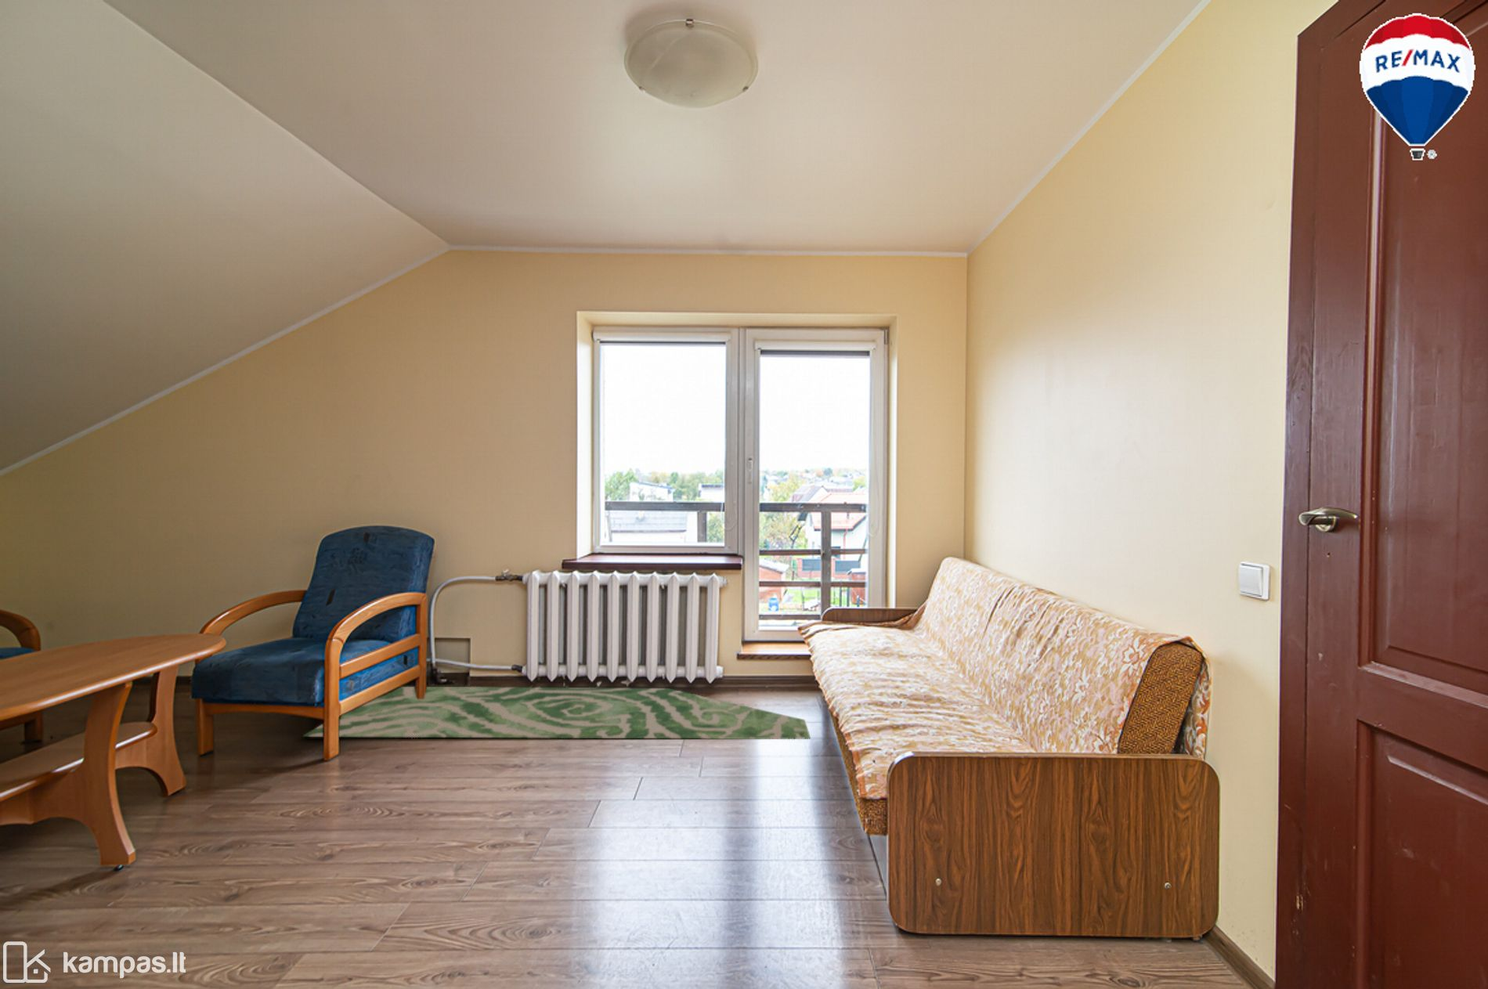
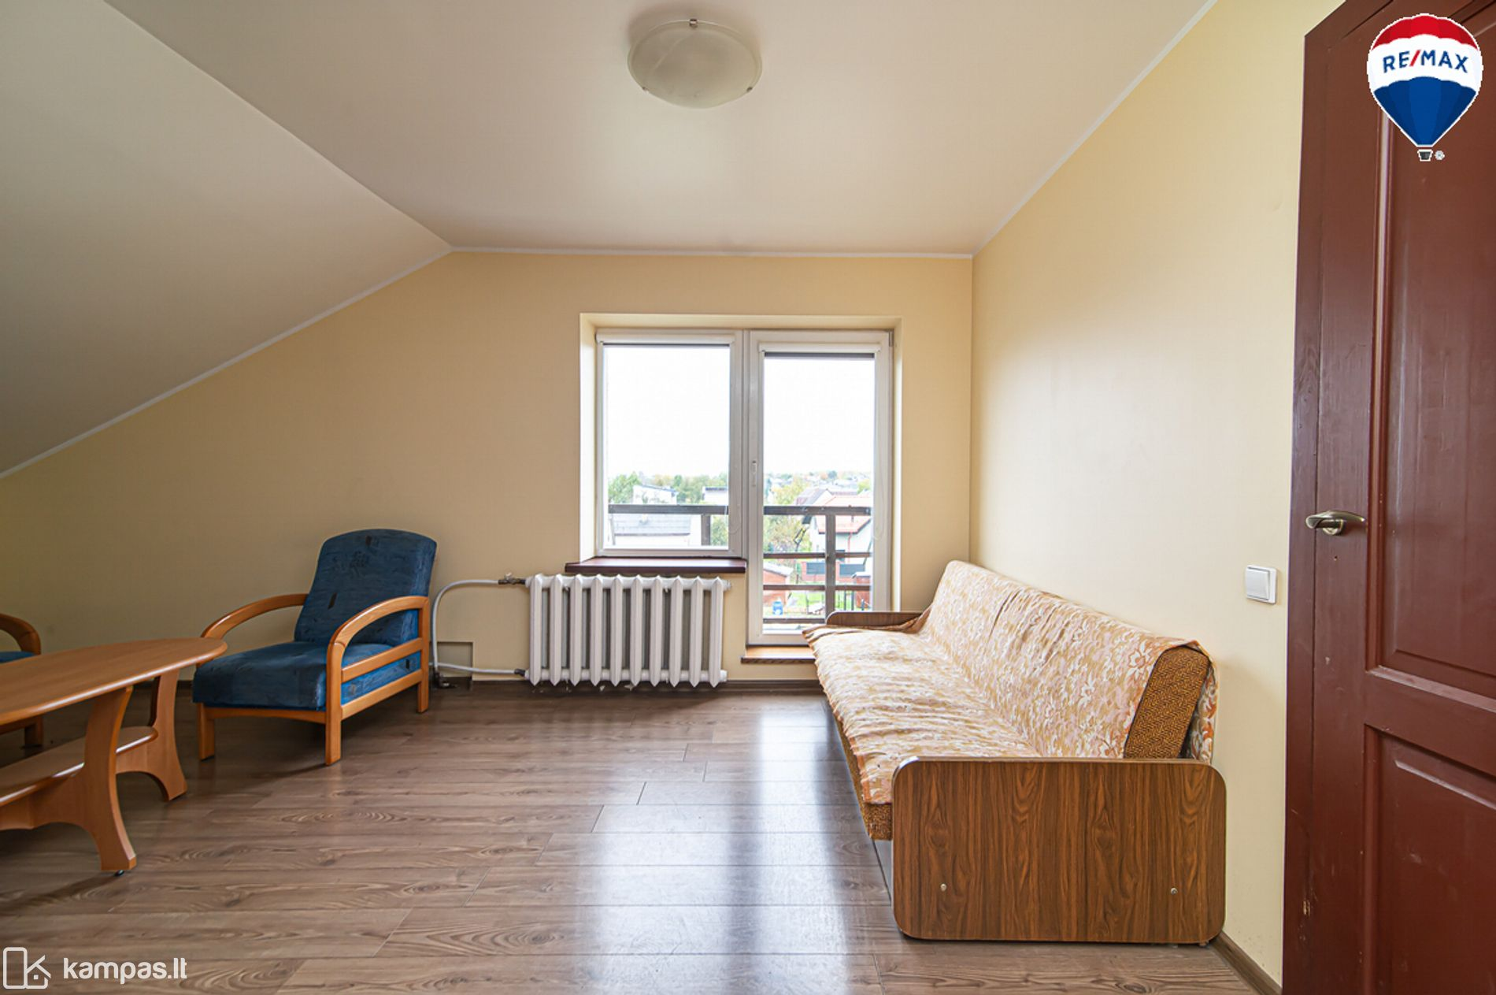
- rug (577, 710)
